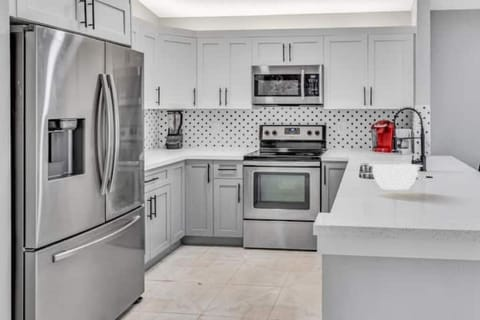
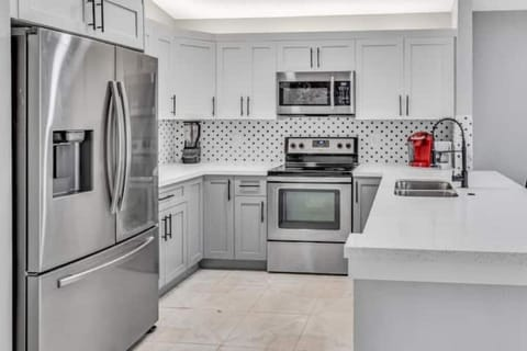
- mixing bowl (394, 176)
